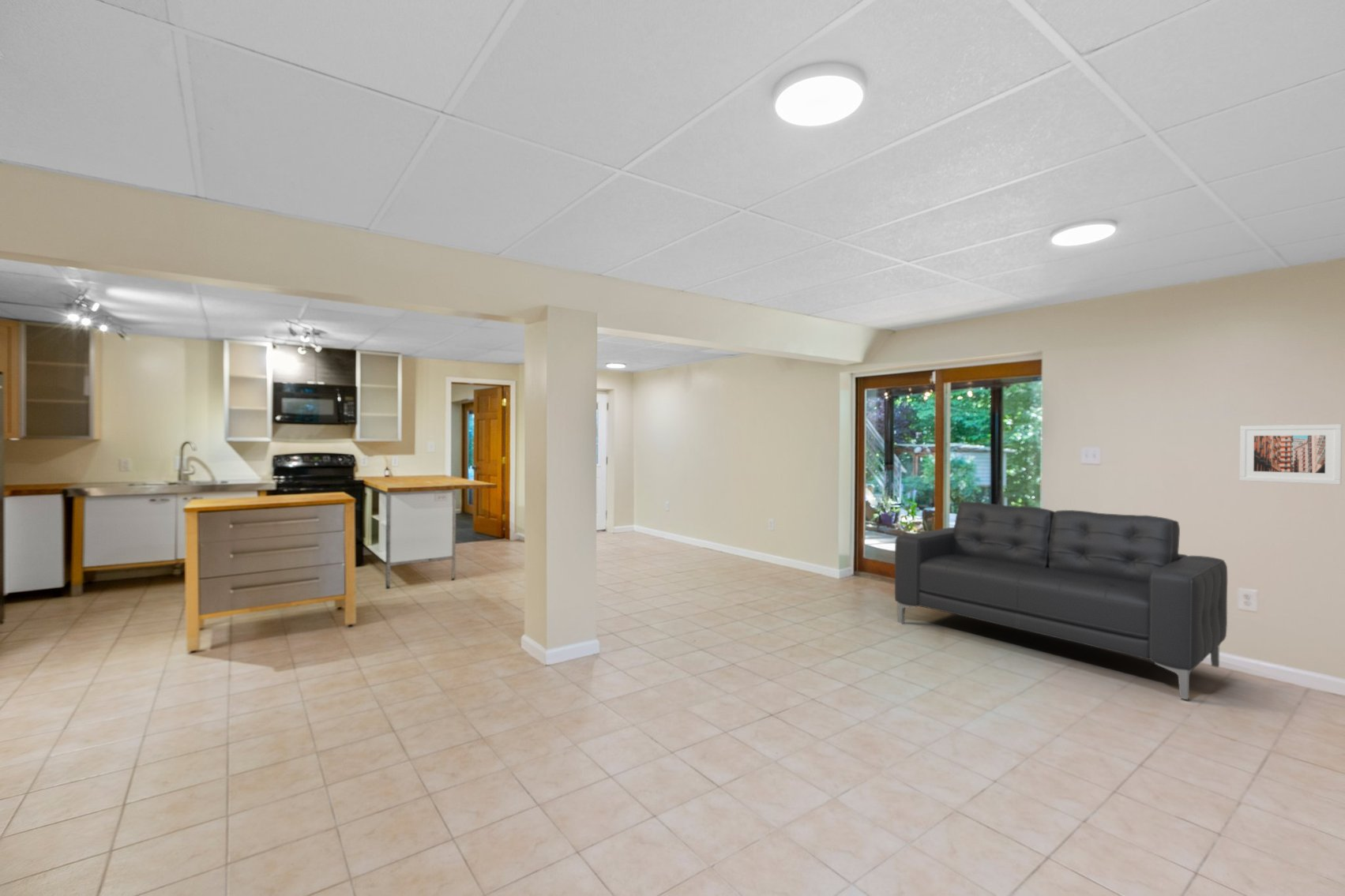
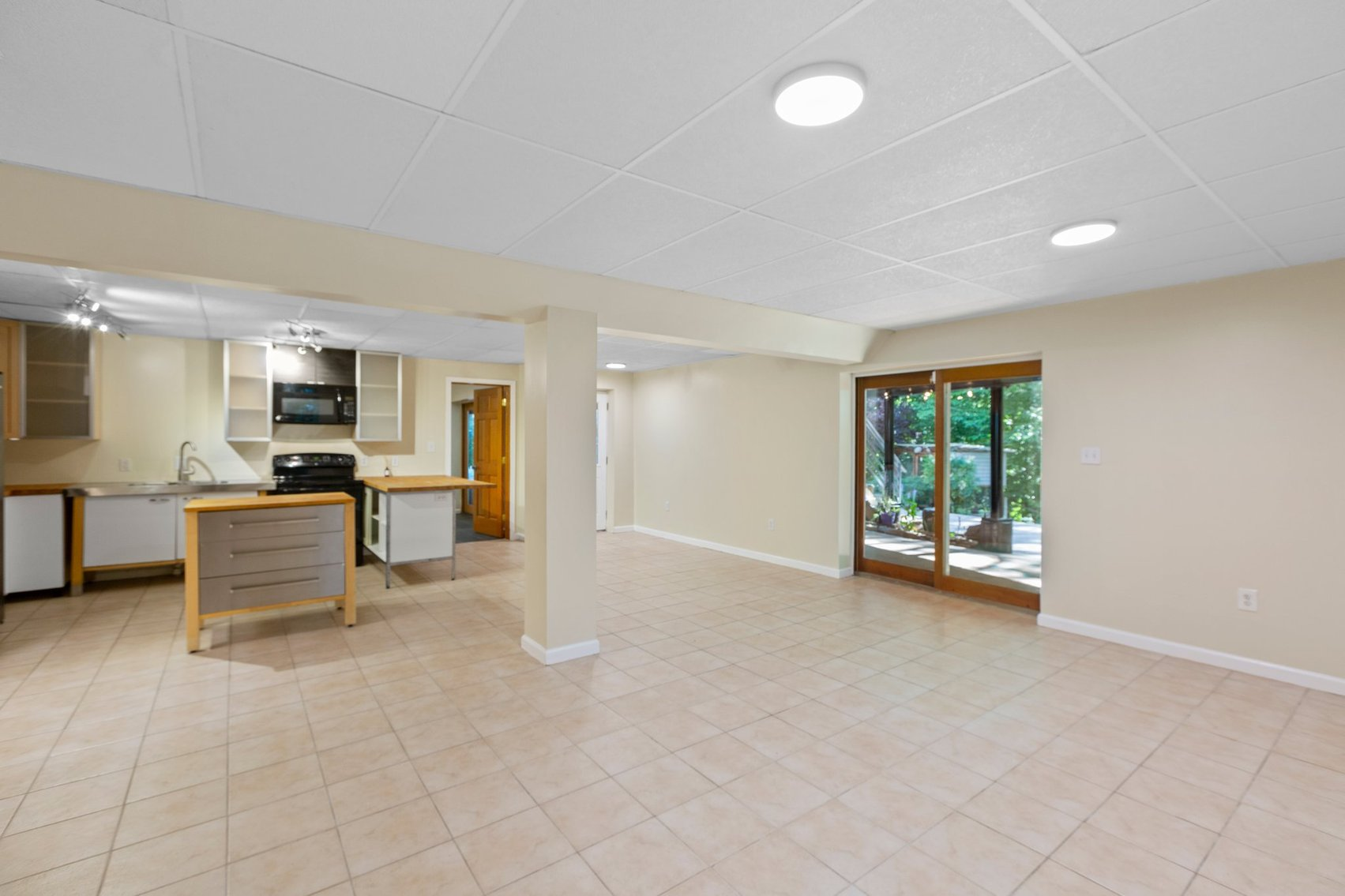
- sofa (1043, 575)
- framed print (1288, 454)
